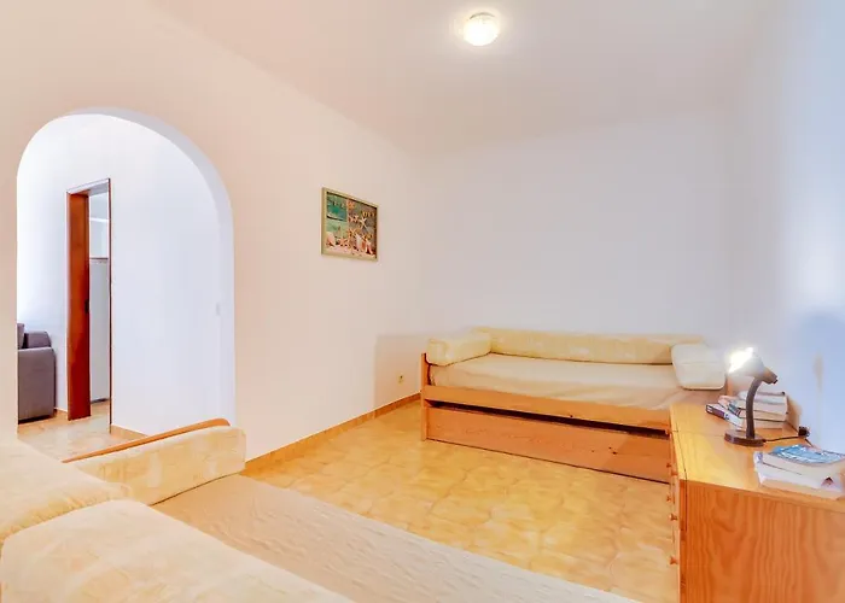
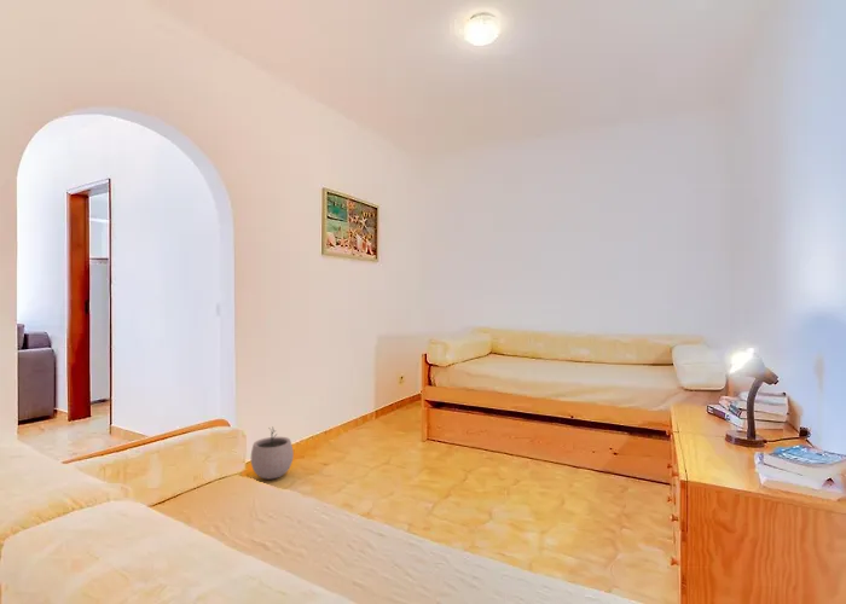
+ plant pot (272, 451)
